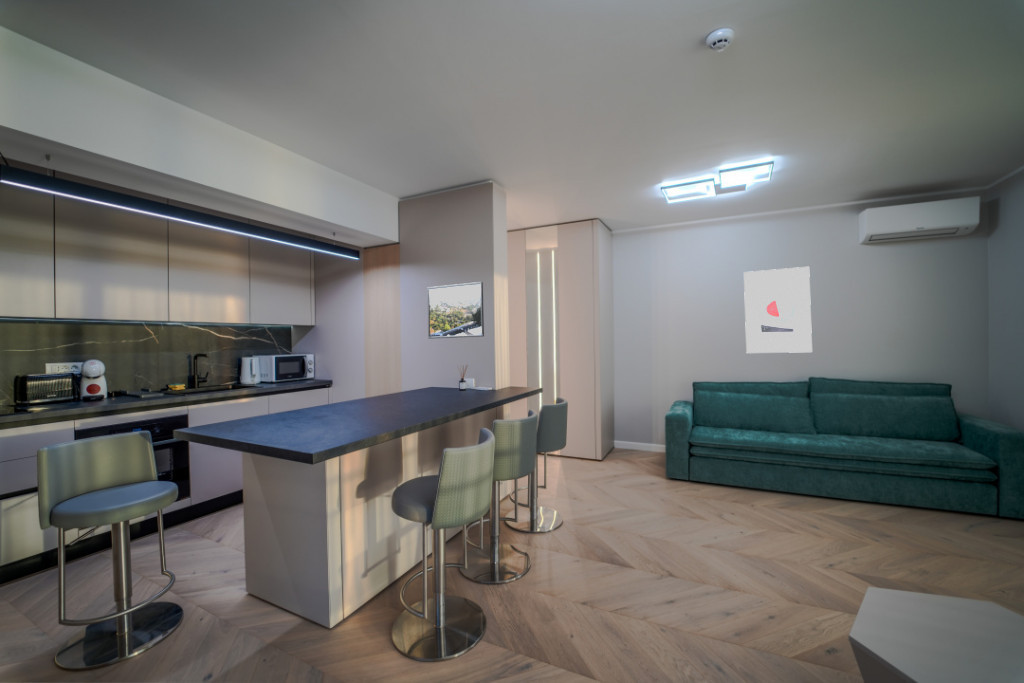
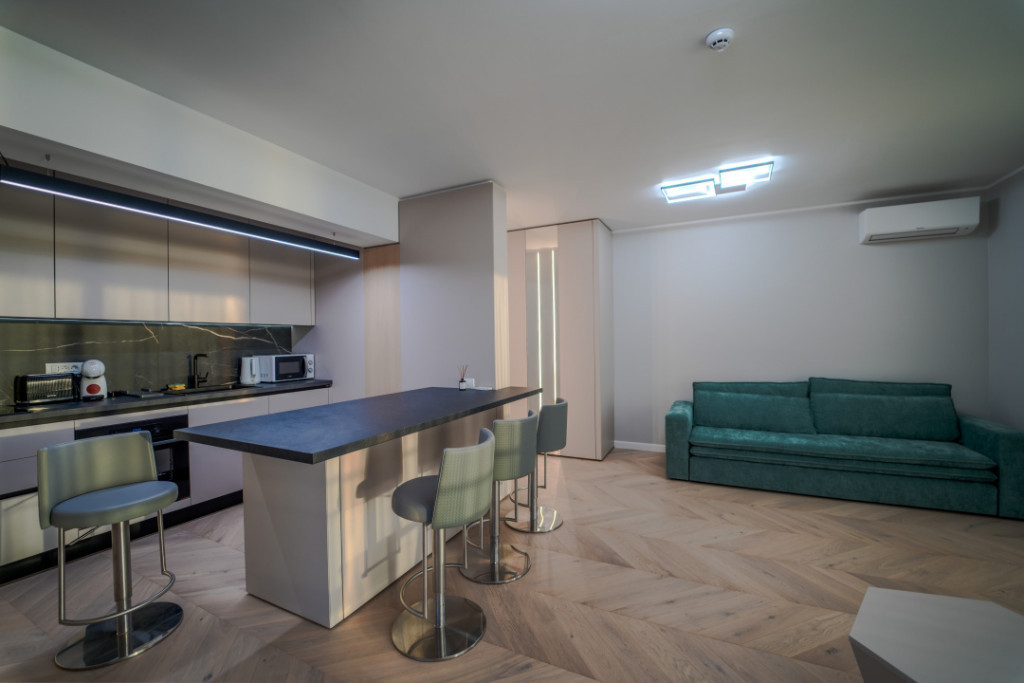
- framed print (454, 311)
- wall art (776, 311)
